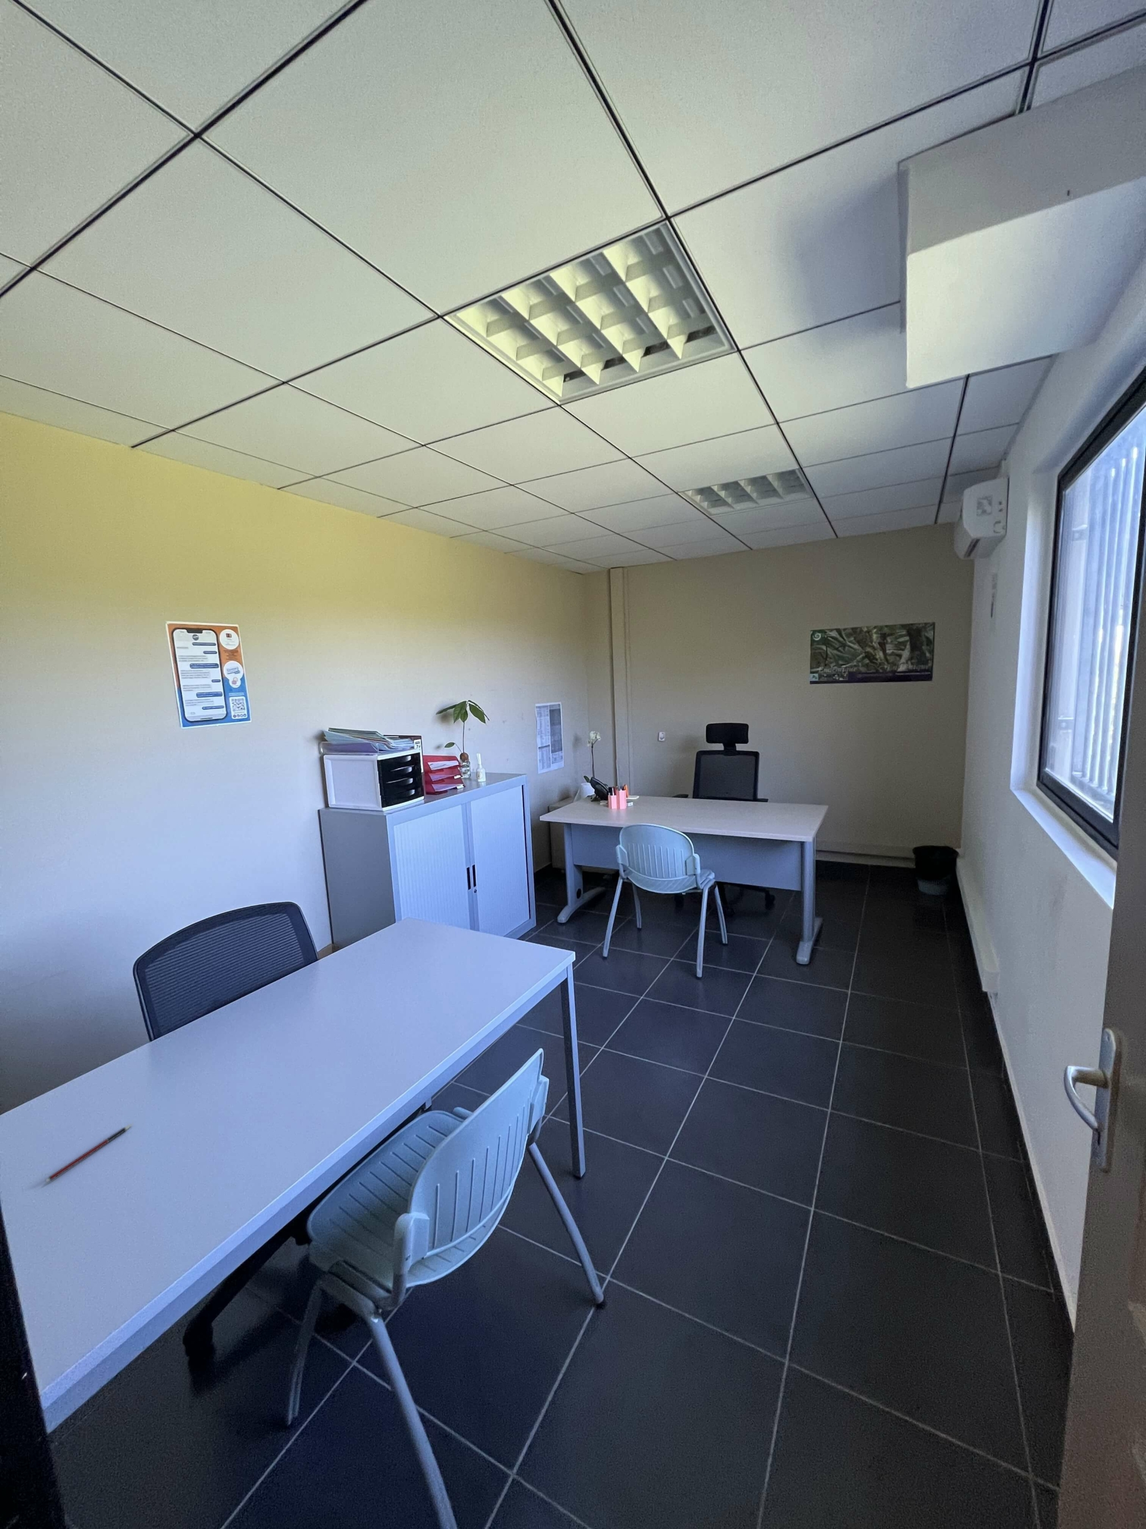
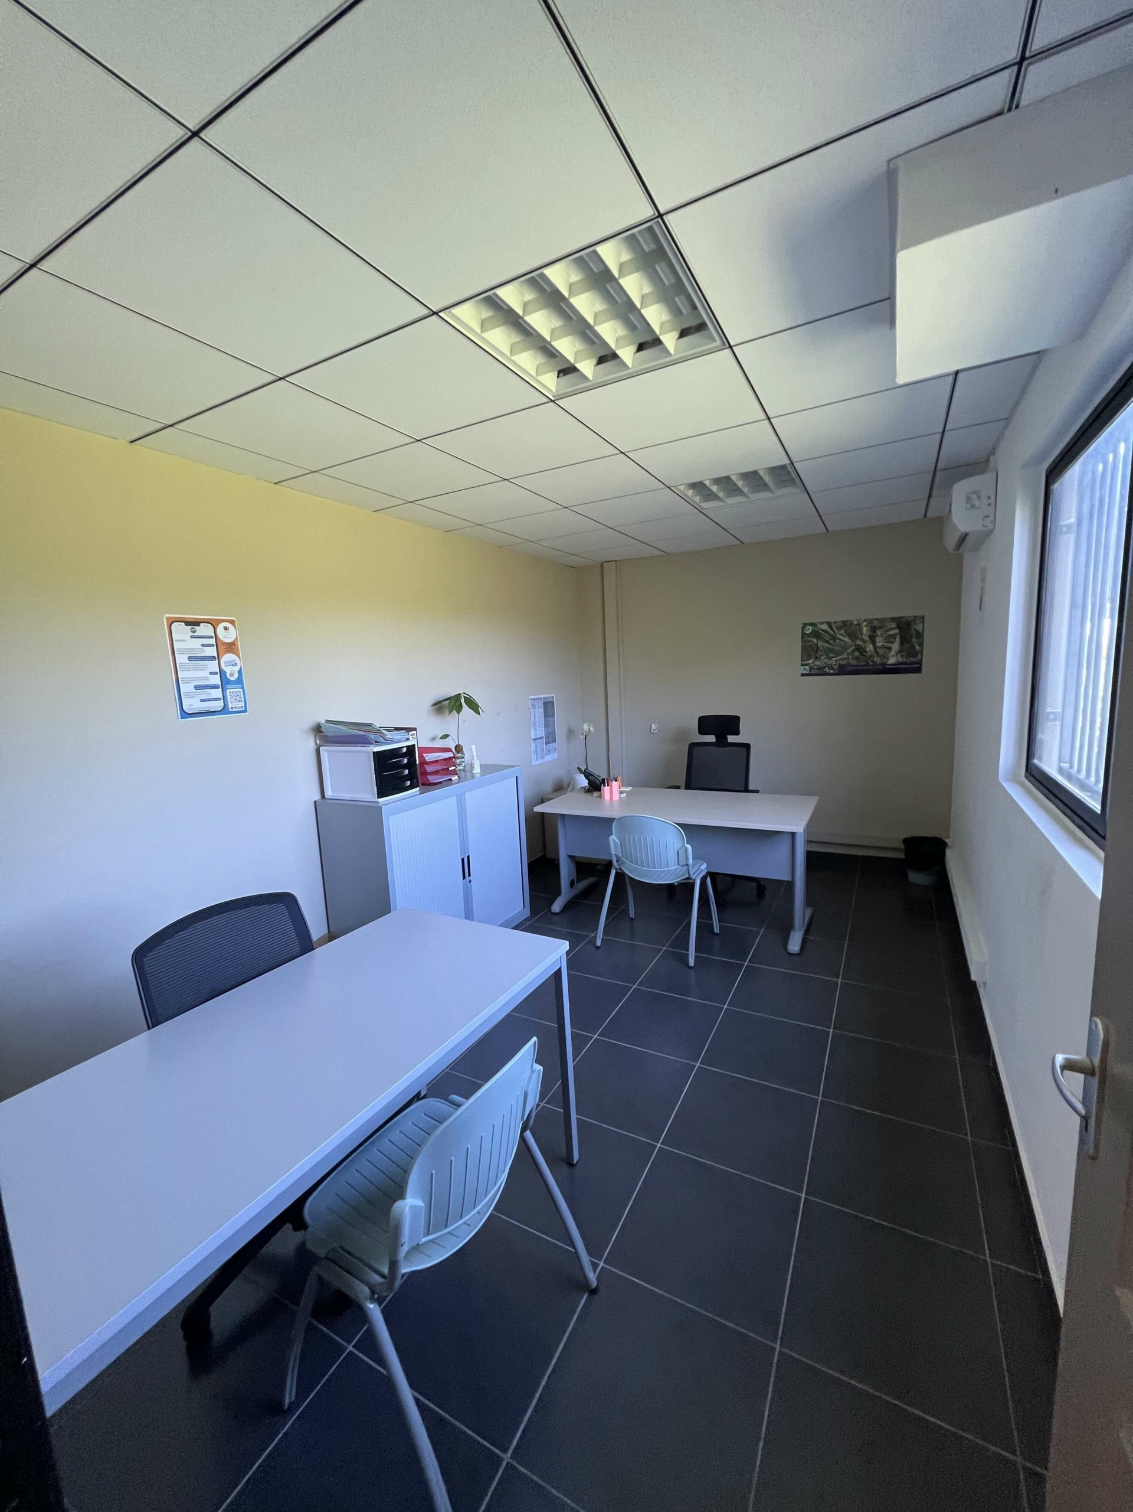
- pen (93, 1150)
